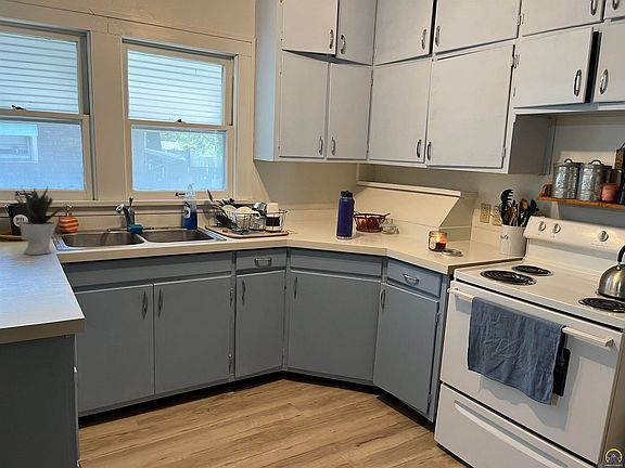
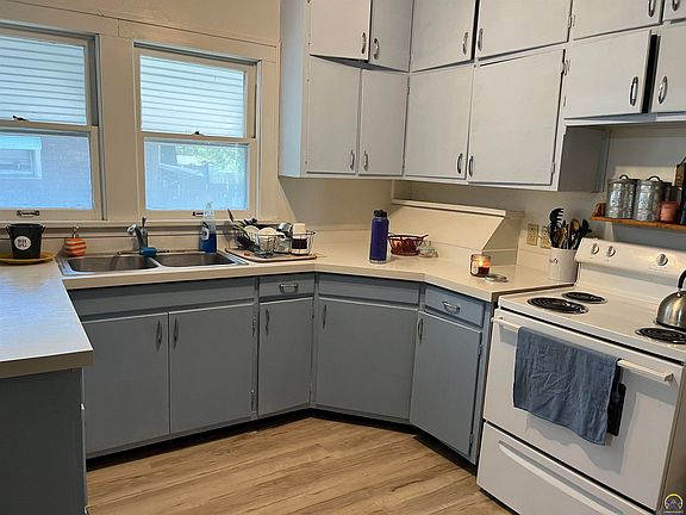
- potted plant (34, 219)
